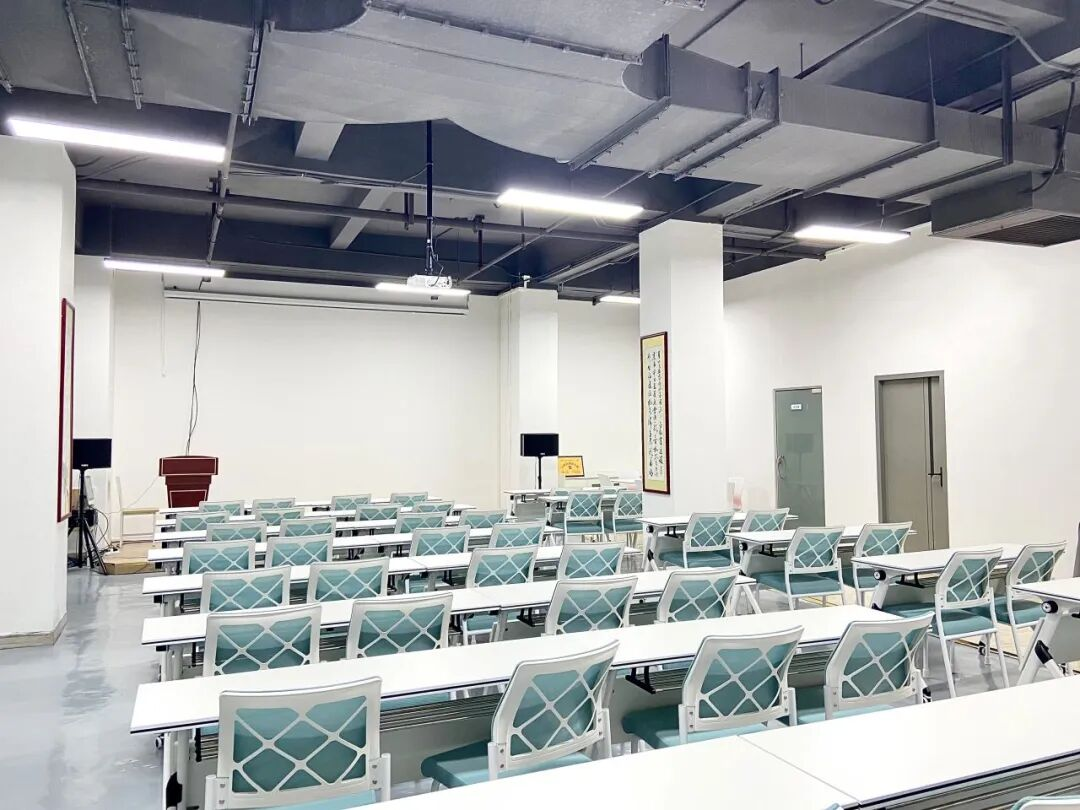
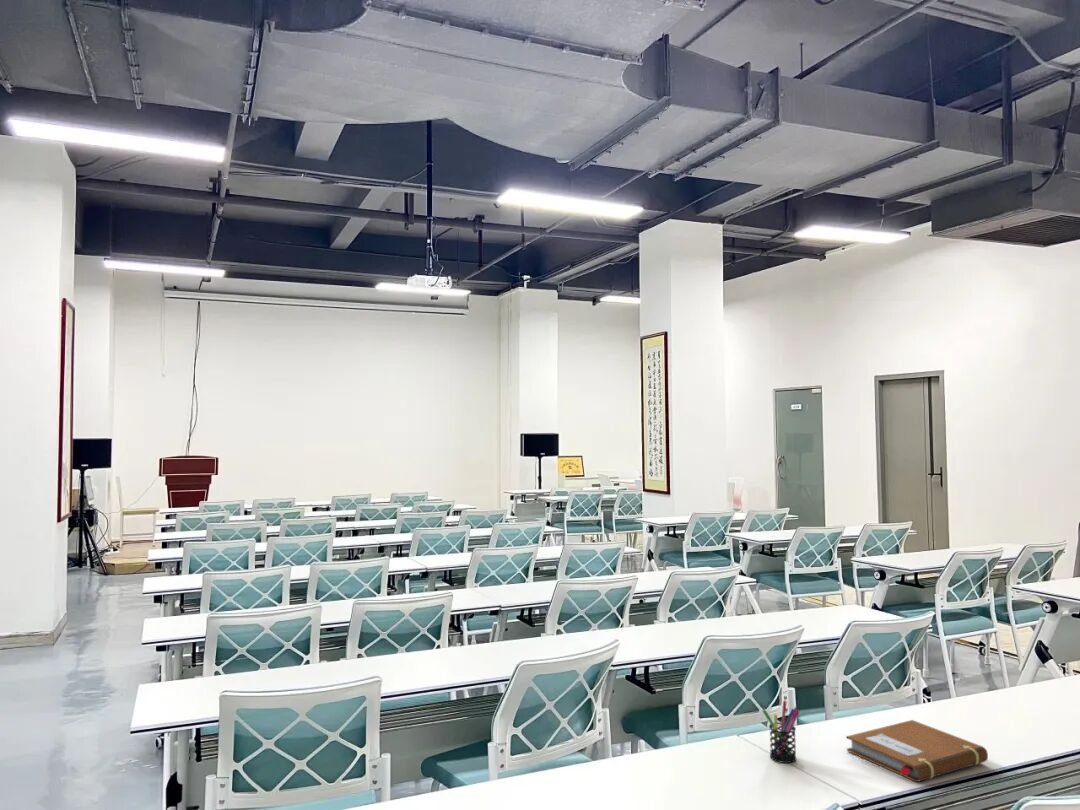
+ notebook (914, 750)
+ pen holder (779, 729)
